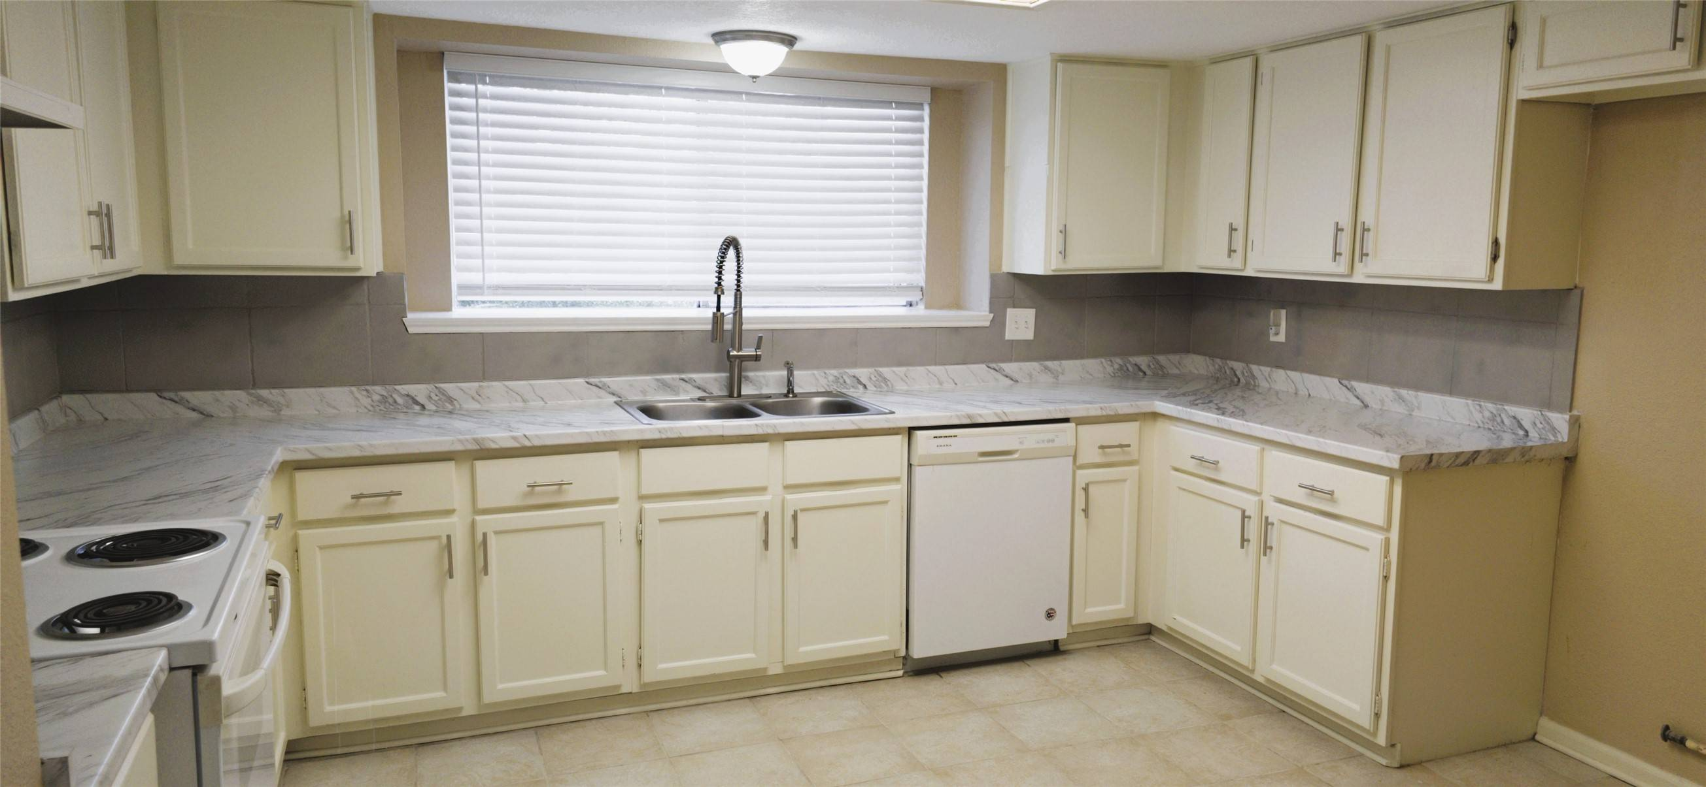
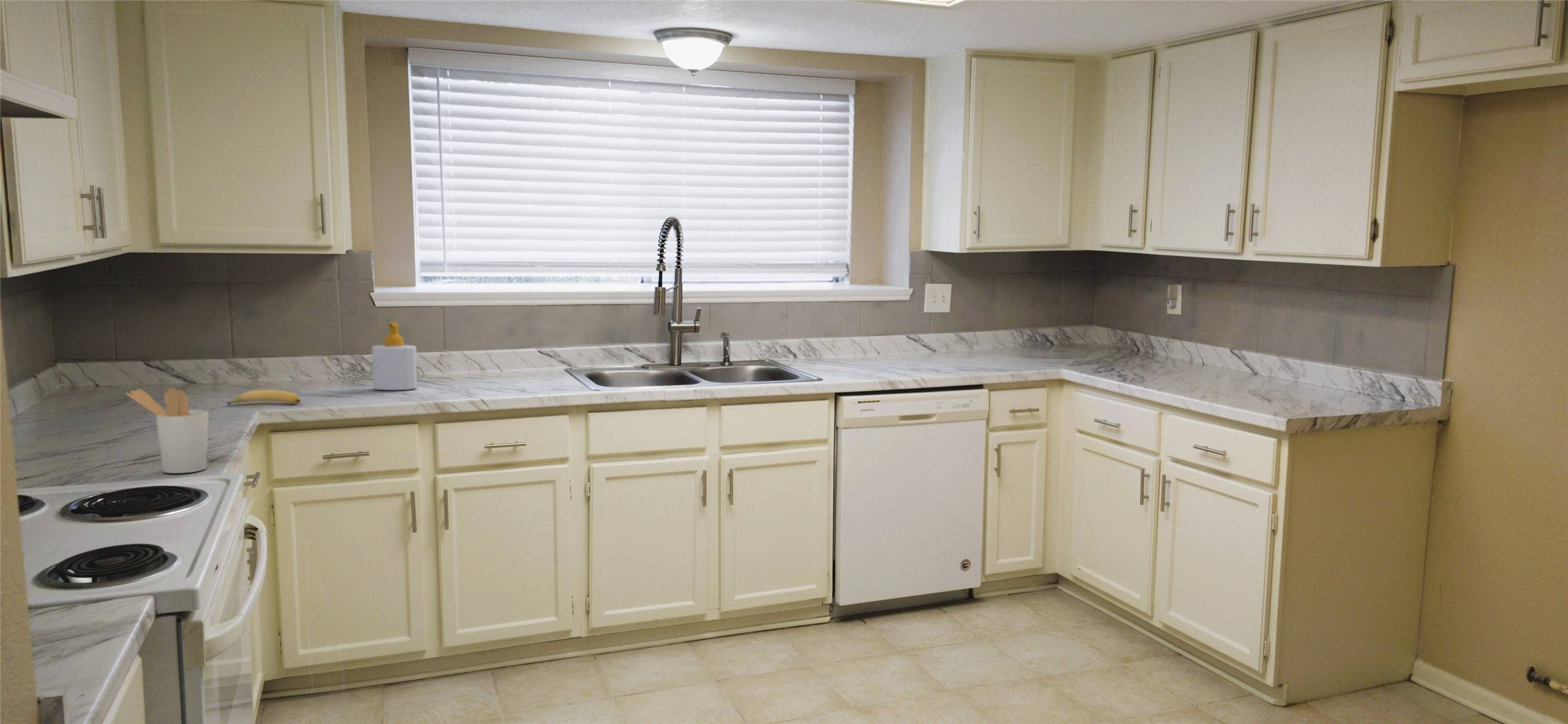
+ banana (267, 397)
+ utensil holder (169, 428)
+ soap bottle (394, 356)
